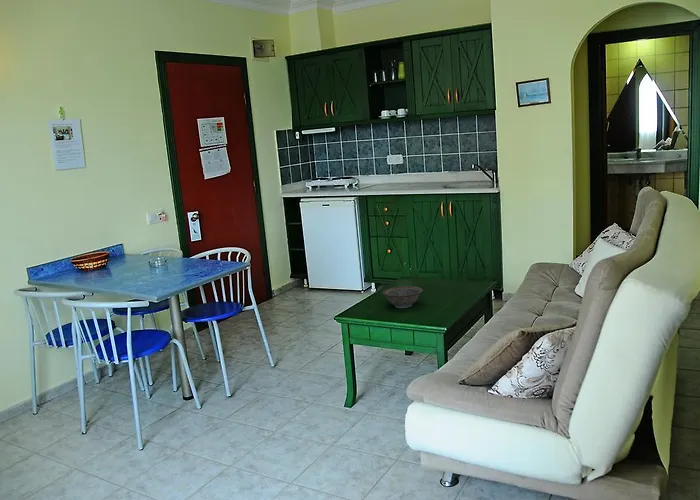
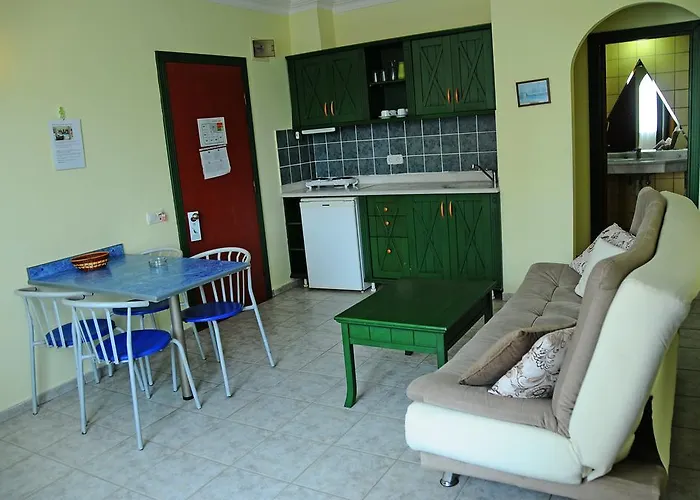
- decorative bowl (402, 298)
